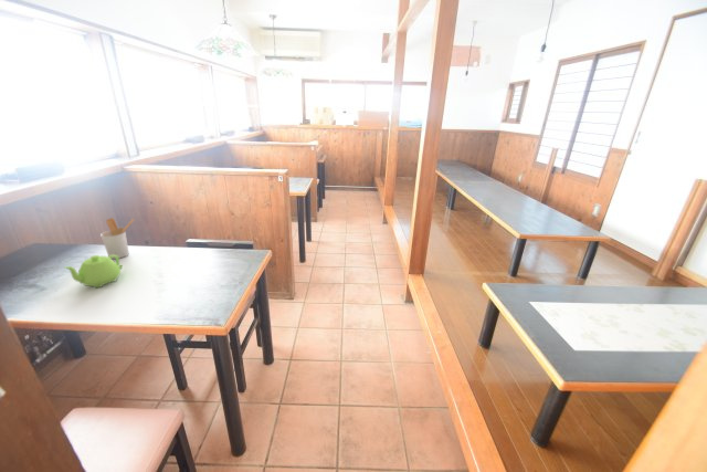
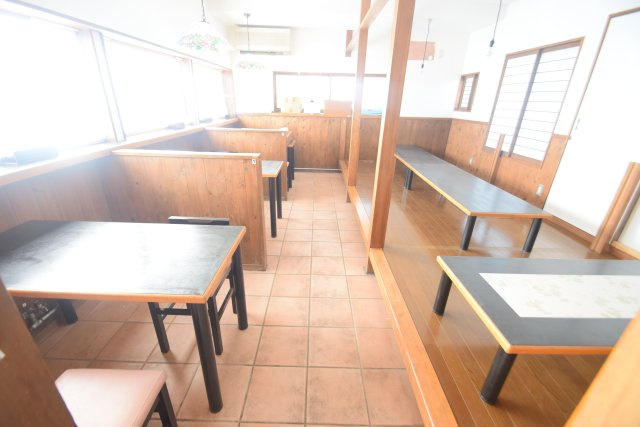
- utensil holder (120, 237)
- teapot (95, 270)
